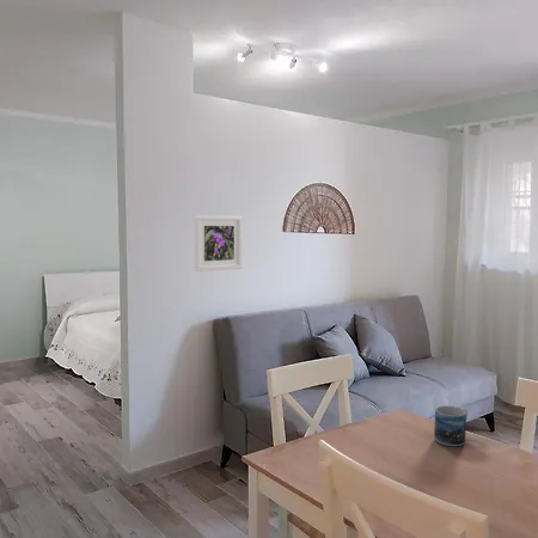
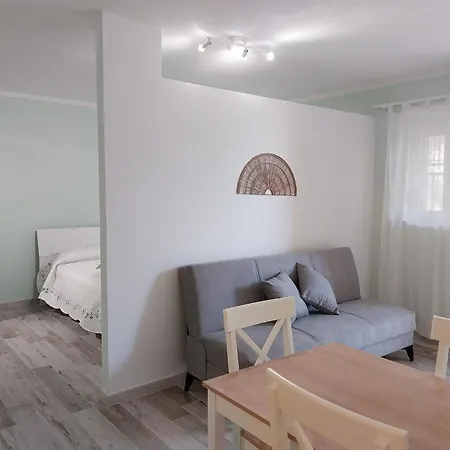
- mug (453, 423)
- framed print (219, 243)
